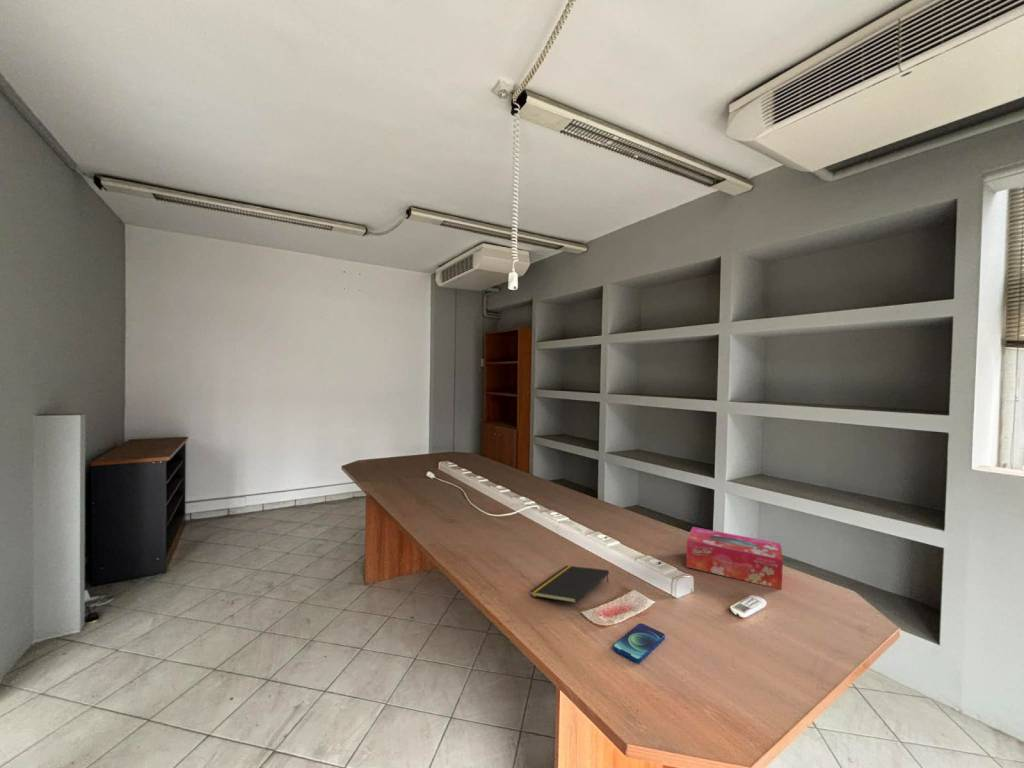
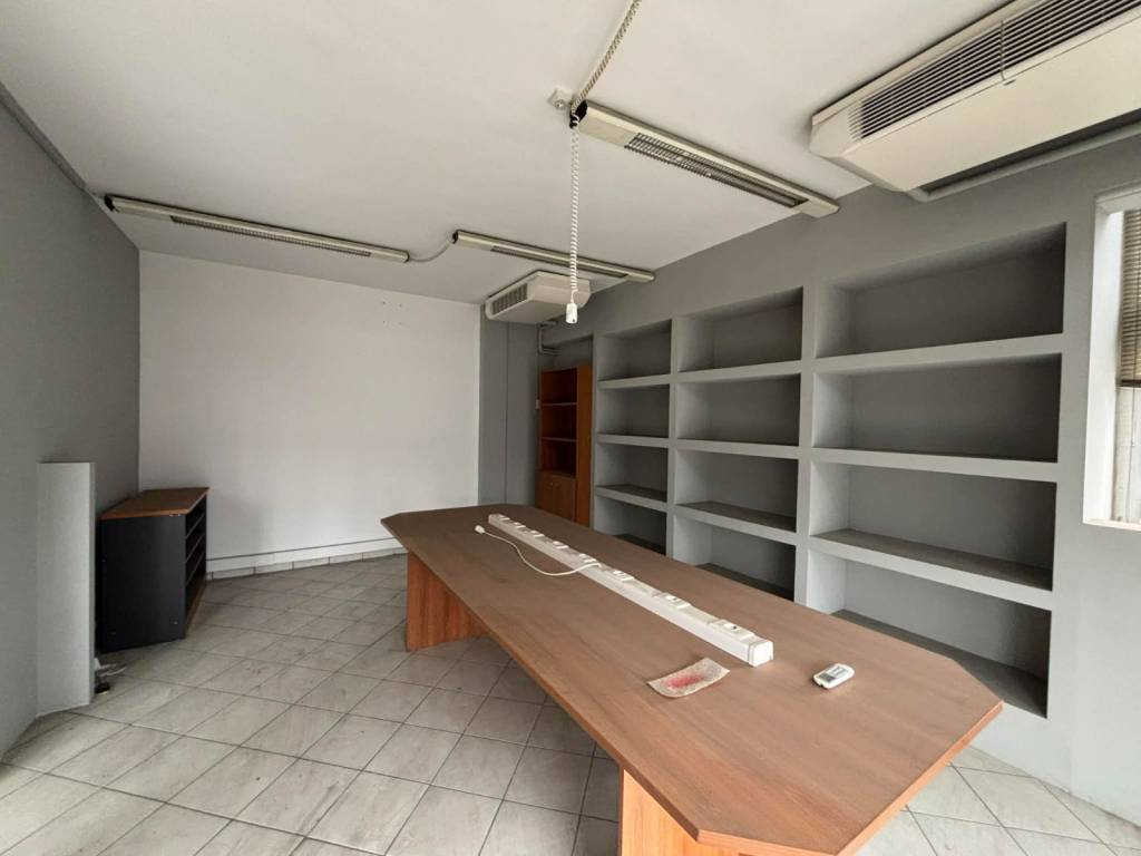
- notepad (570, 582)
- smartphone (639, 641)
- tissue box (732, 555)
